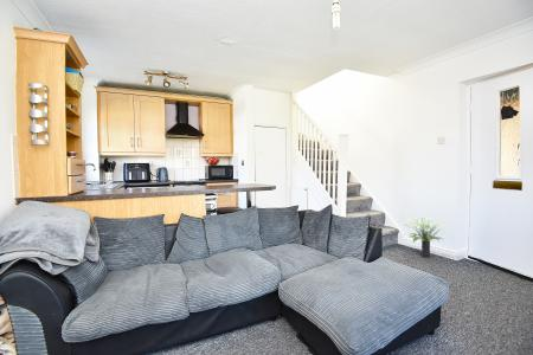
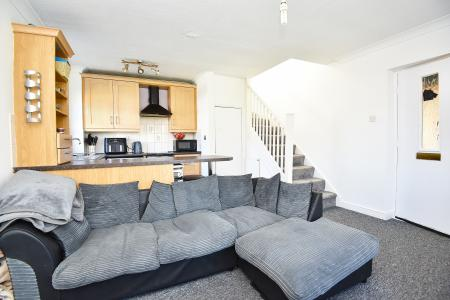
- potted plant (426, 235)
